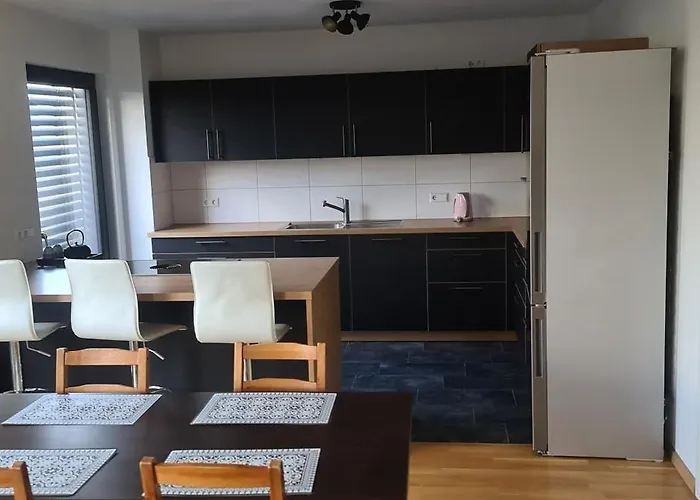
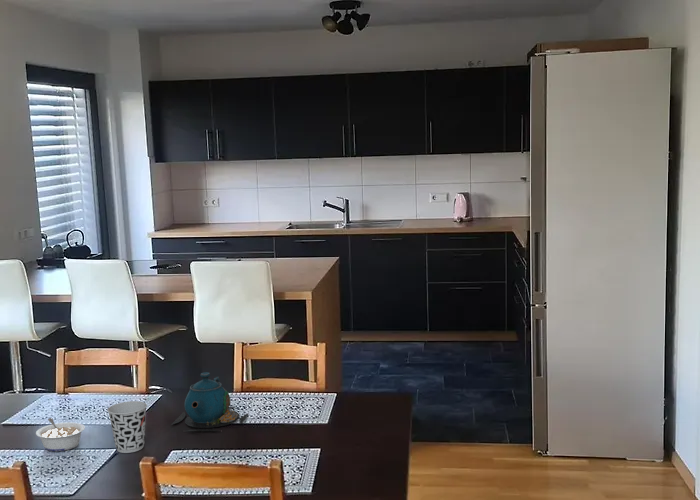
+ legume (59, 436)
+ cup (128, 427)
+ teapot (210, 395)
